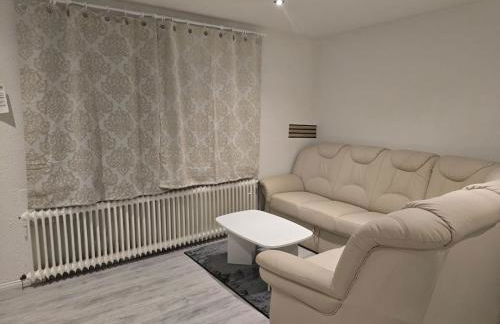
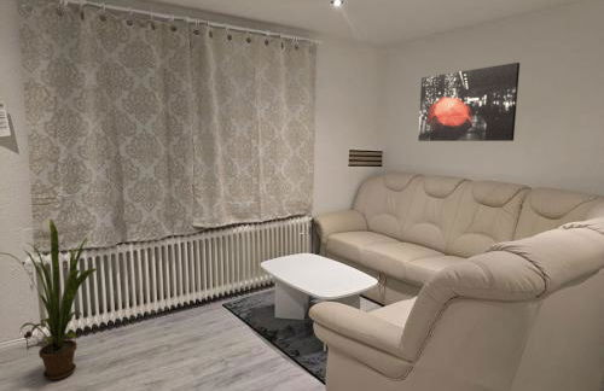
+ house plant (51, 299)
+ wall art (463, 106)
